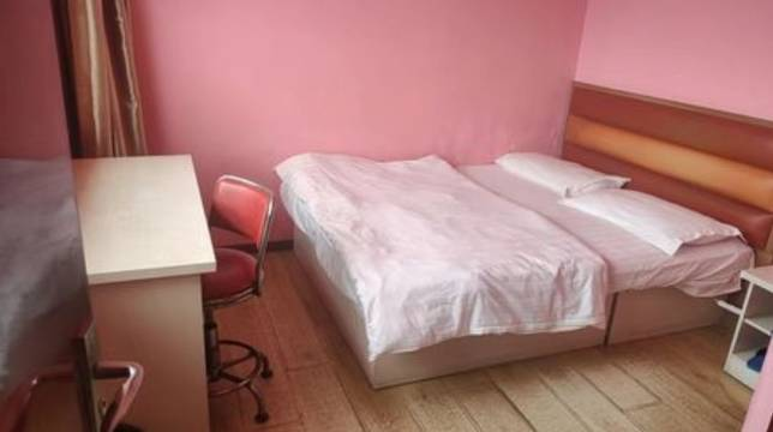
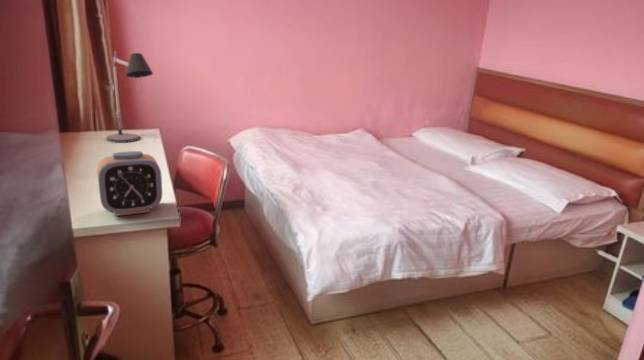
+ alarm clock (130, 182)
+ desk lamp (118, 100)
